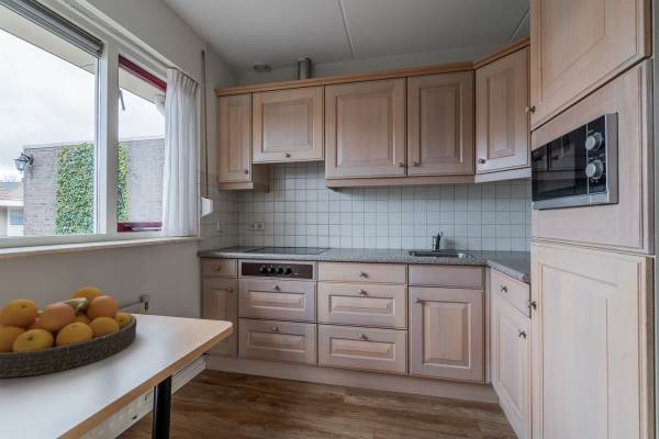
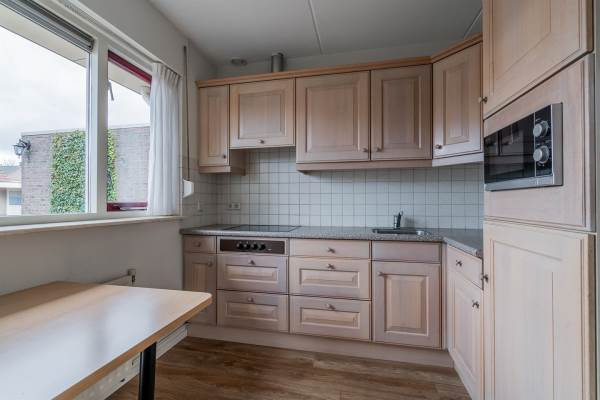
- fruit bowl (65, 320)
